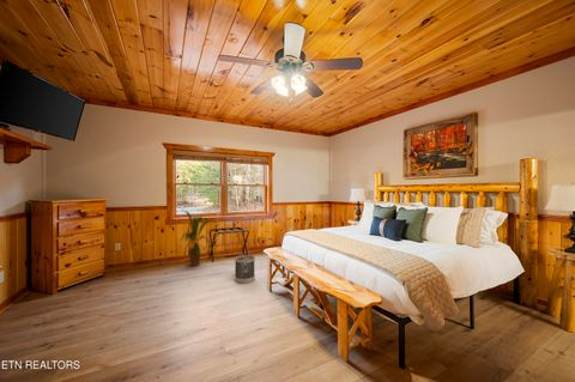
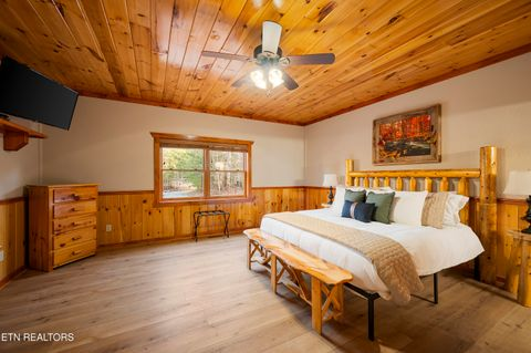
- wastebasket (244, 268)
- house plant (200, 236)
